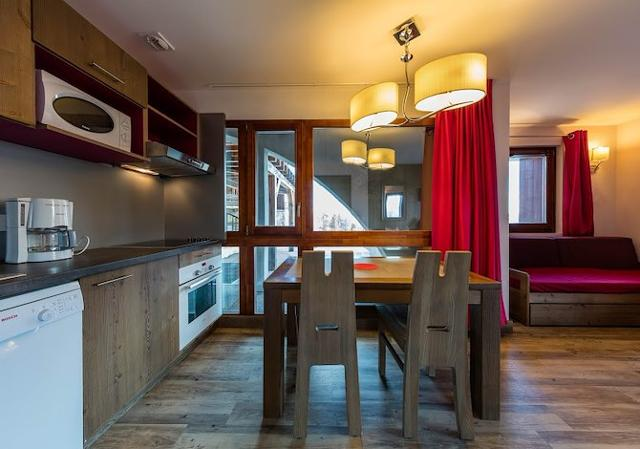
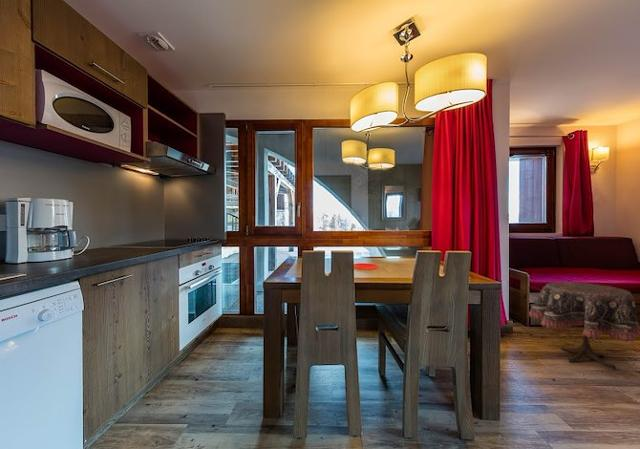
+ side table (583, 323)
